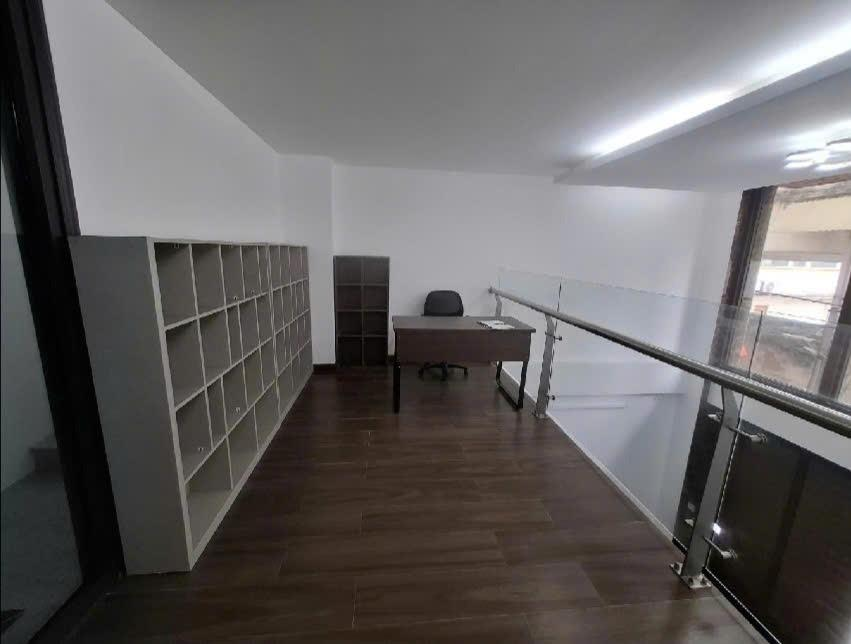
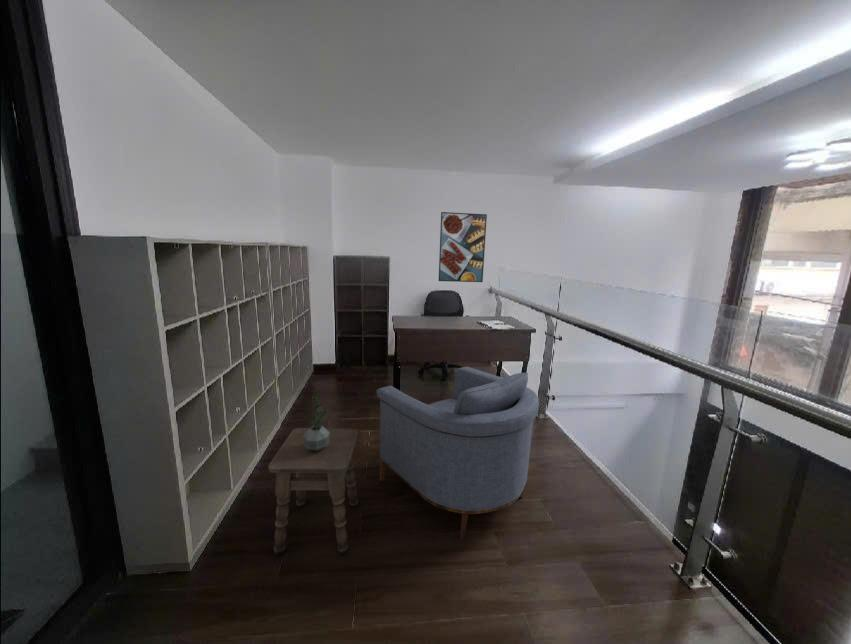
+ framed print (462, 248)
+ potted plant (317, 421)
+ side table (319, 486)
+ armchair (464, 432)
